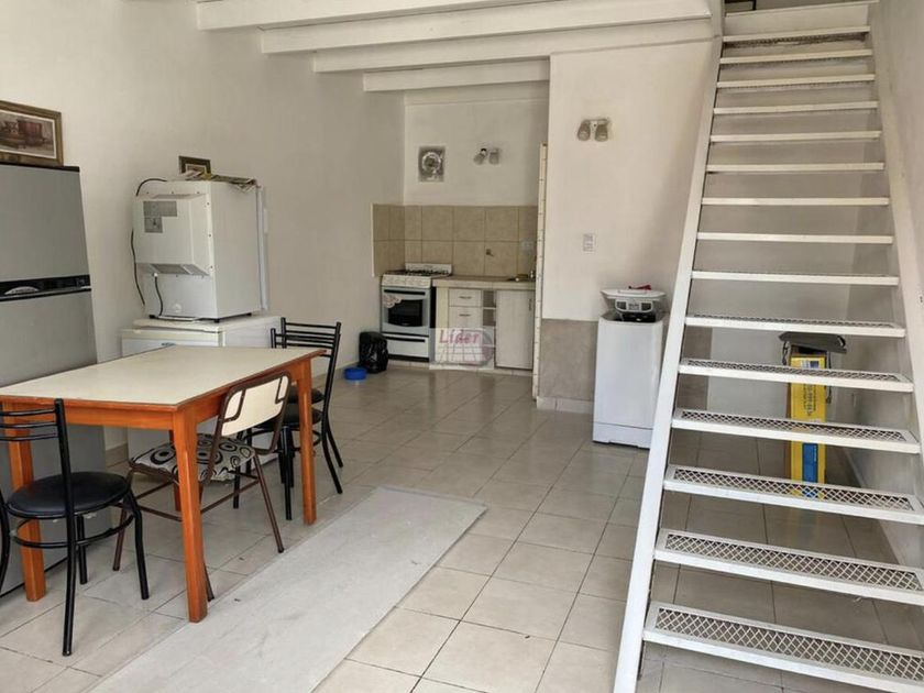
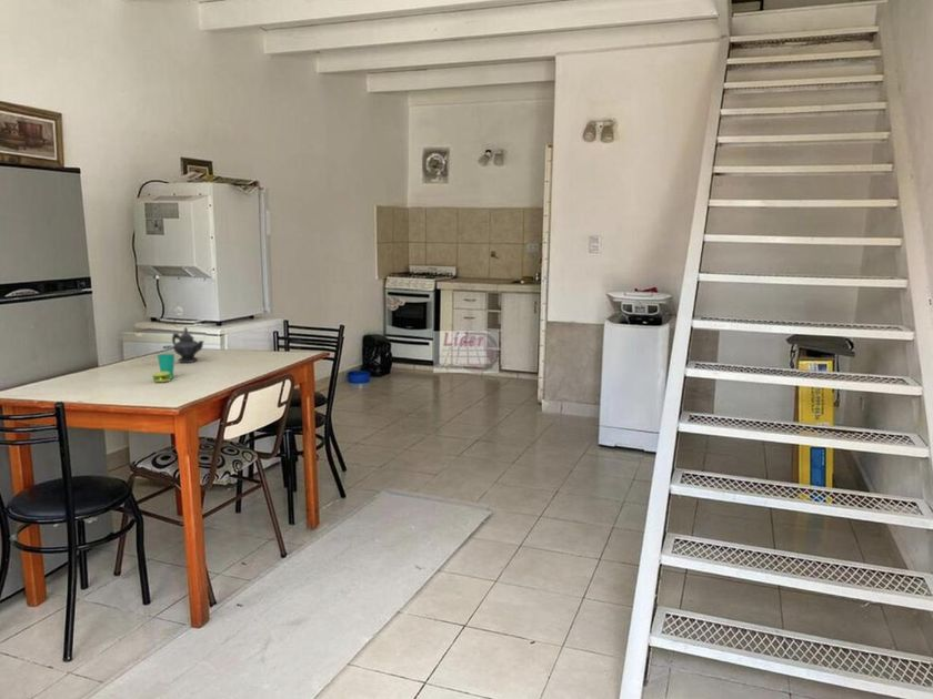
+ teapot (188, 344)
+ cup (163, 367)
